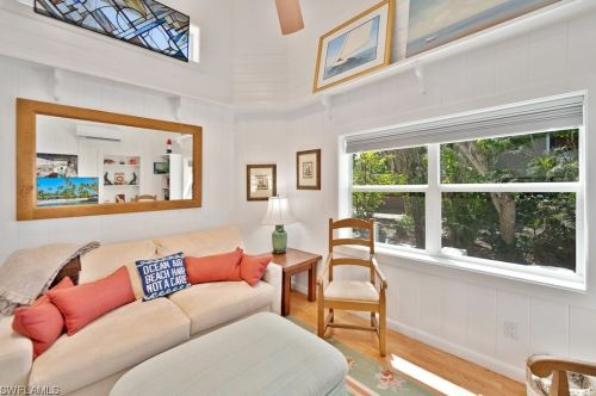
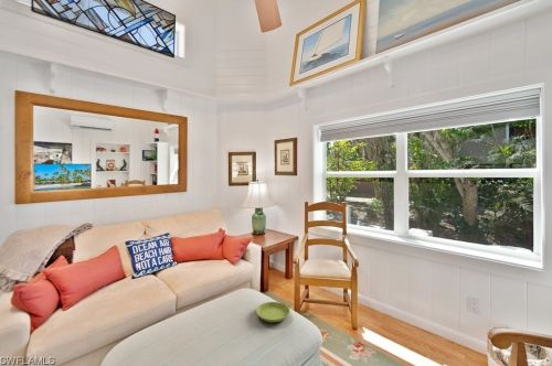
+ saucer (273, 312)
